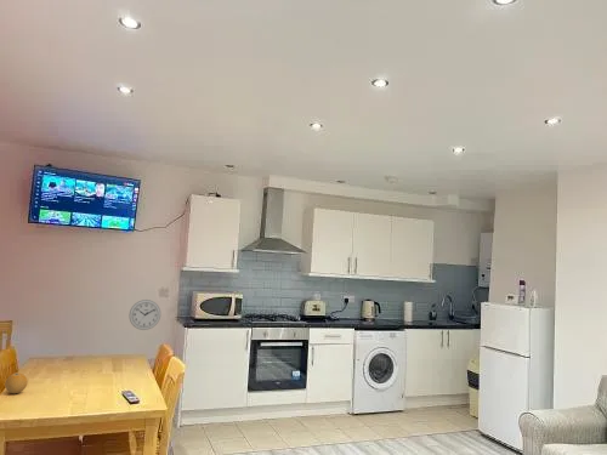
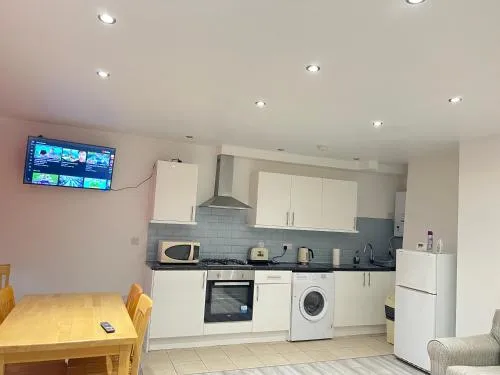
- fruit (16, 382)
- wall clock (144, 314)
